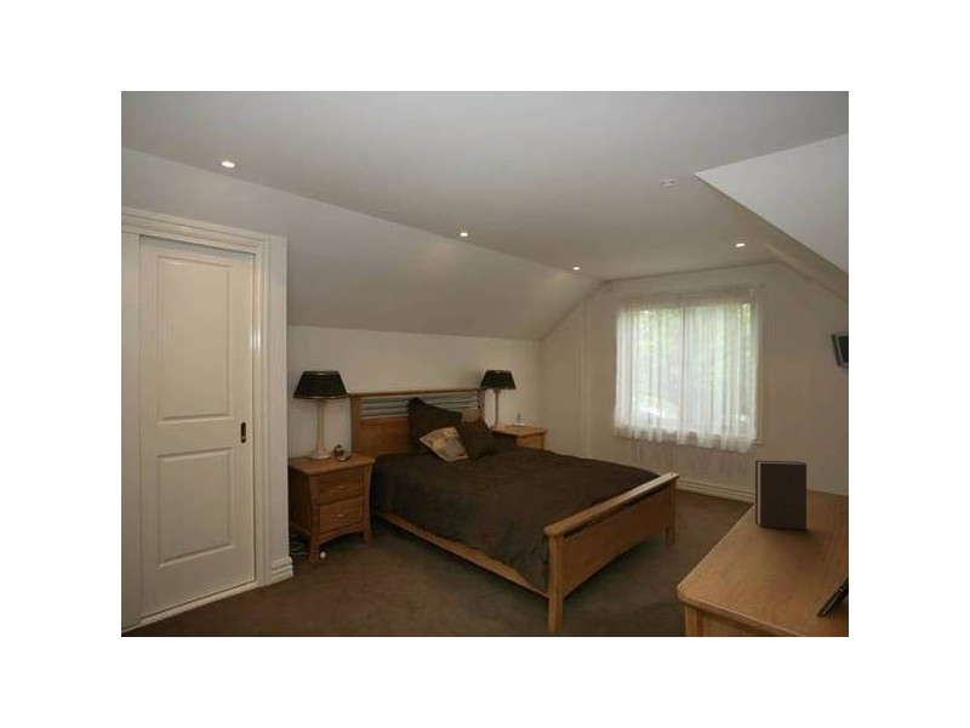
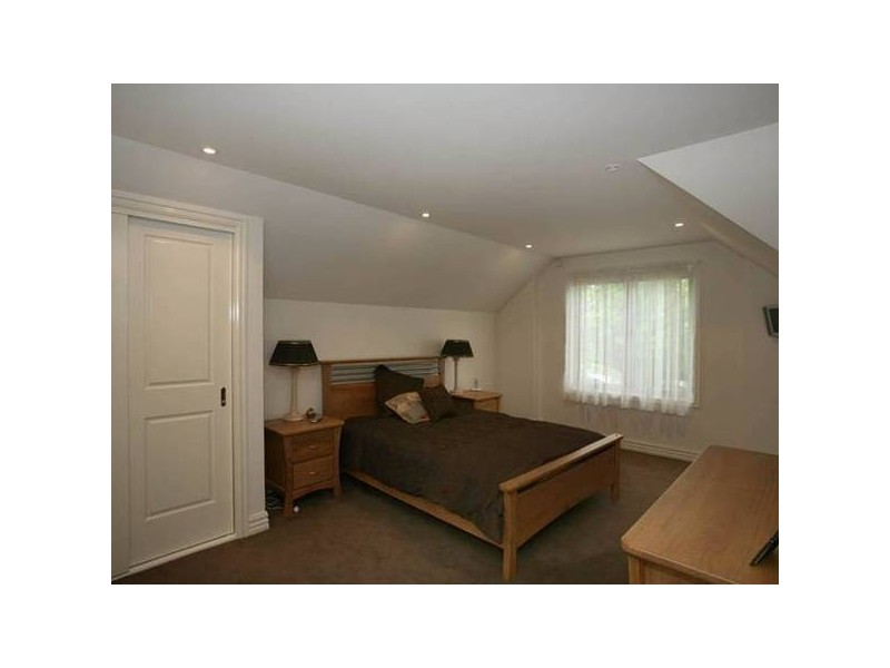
- book (781, 494)
